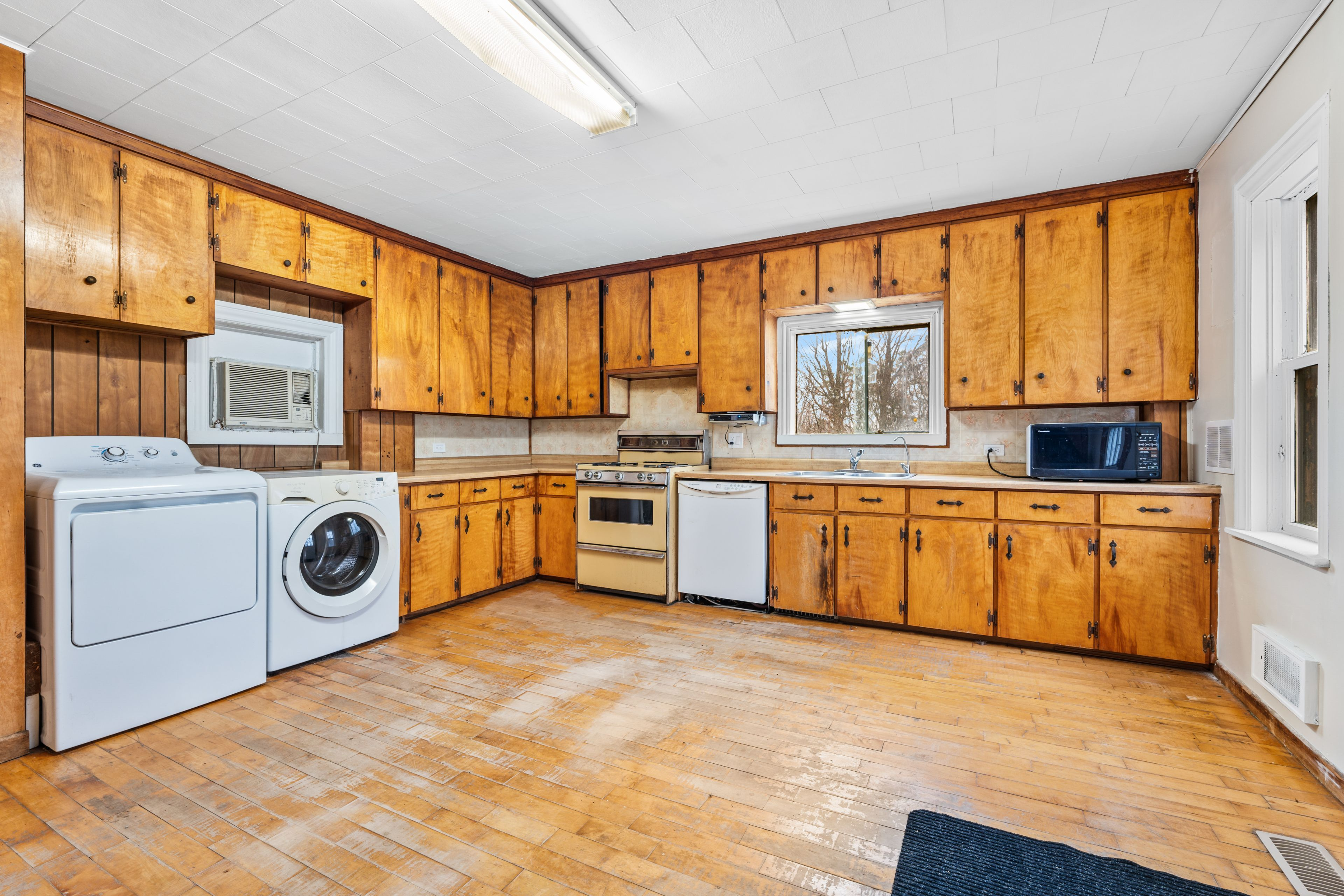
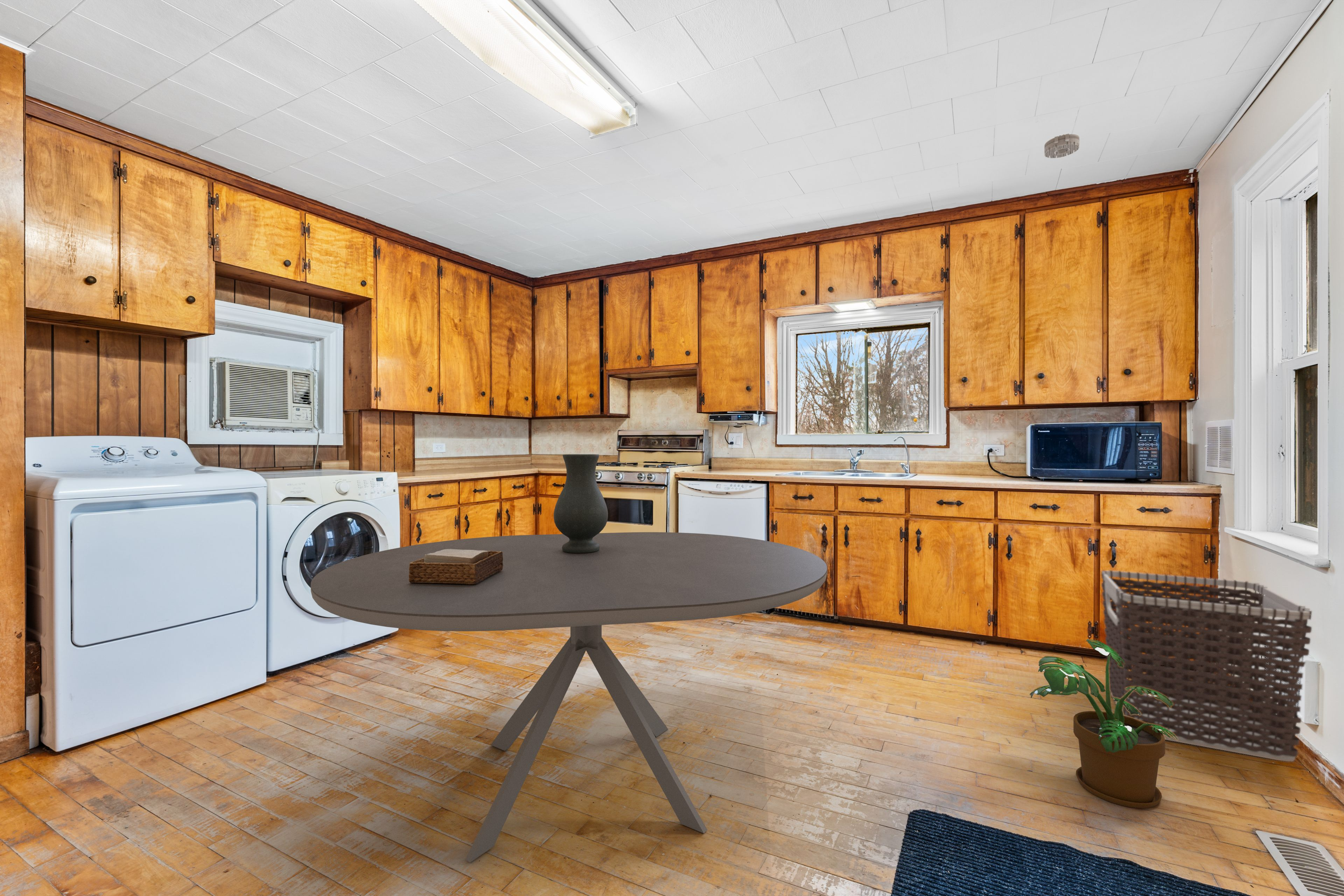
+ potted plant (1090, 716)
+ dining table (578, 667)
+ napkin holder (458, 562)
+ vase (581, 502)
+ smoke detector (1062, 145)
+ clothes hamper (1192, 654)
